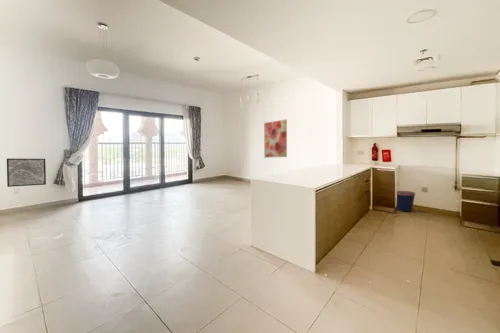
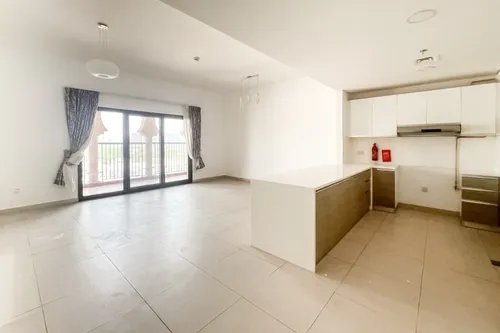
- wall art (27, 172)
- wall art (275, 139)
- coffee cup (404, 201)
